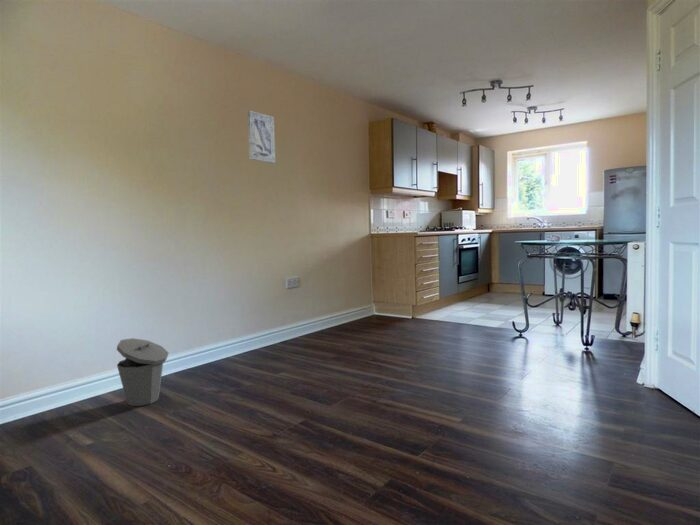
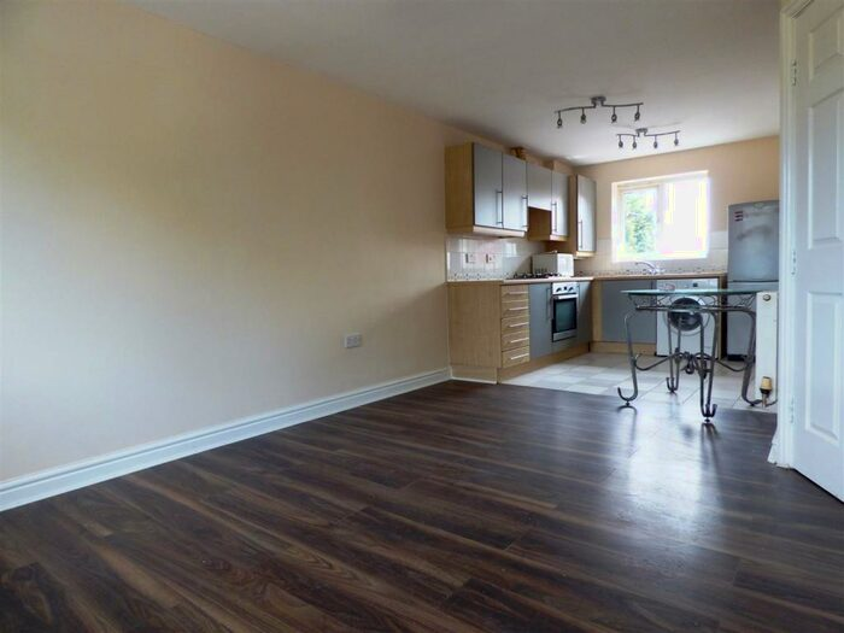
- wall art (261, 137)
- trash can (143, 370)
